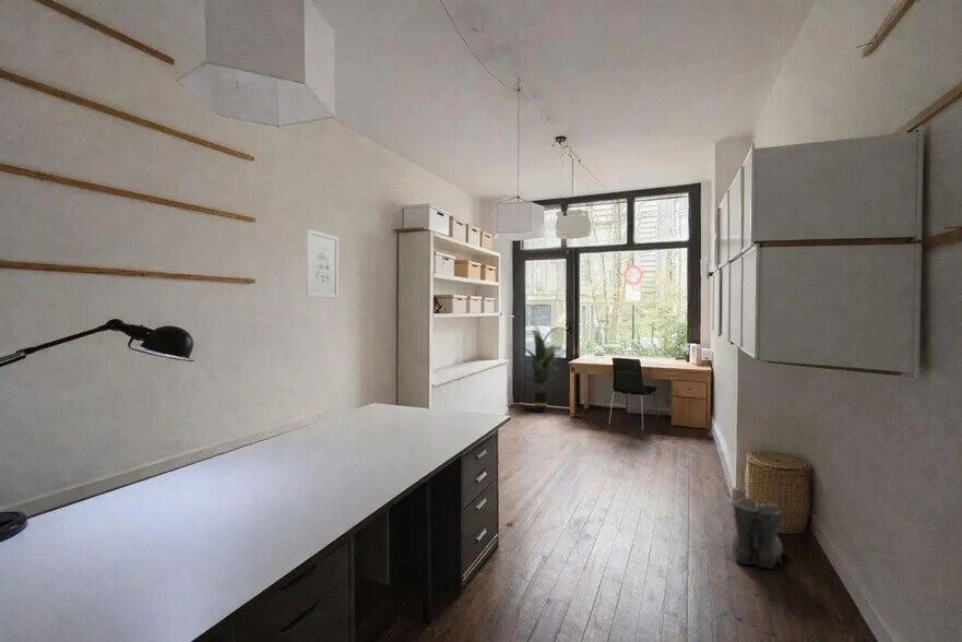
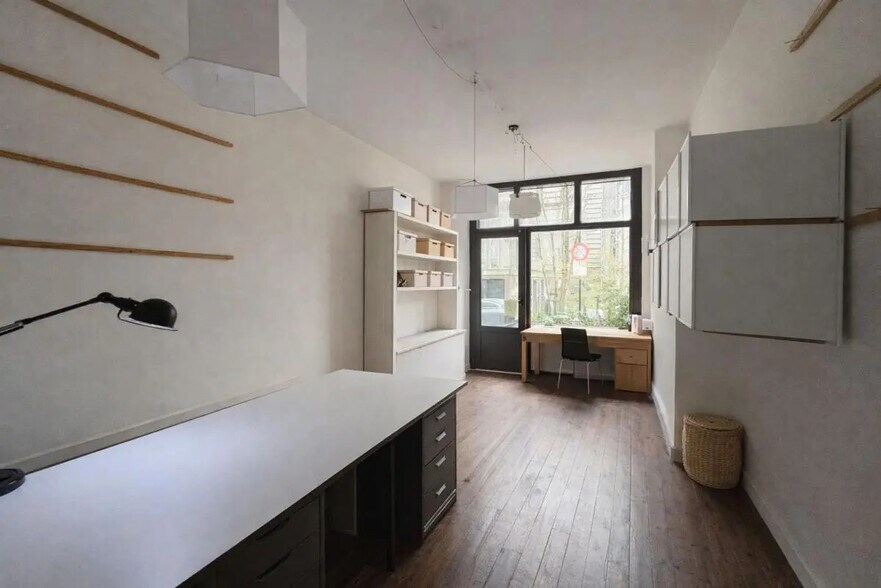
- indoor plant (538, 366)
- wall art (322, 265)
- boots (757, 526)
